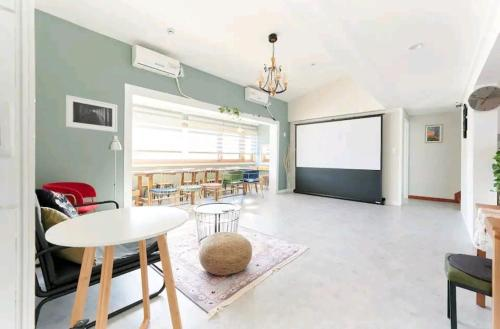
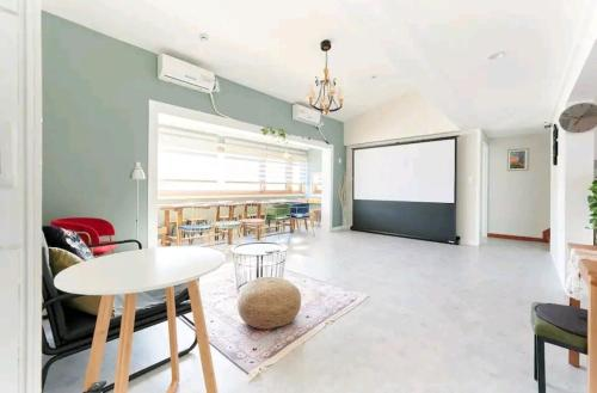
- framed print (93, 115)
